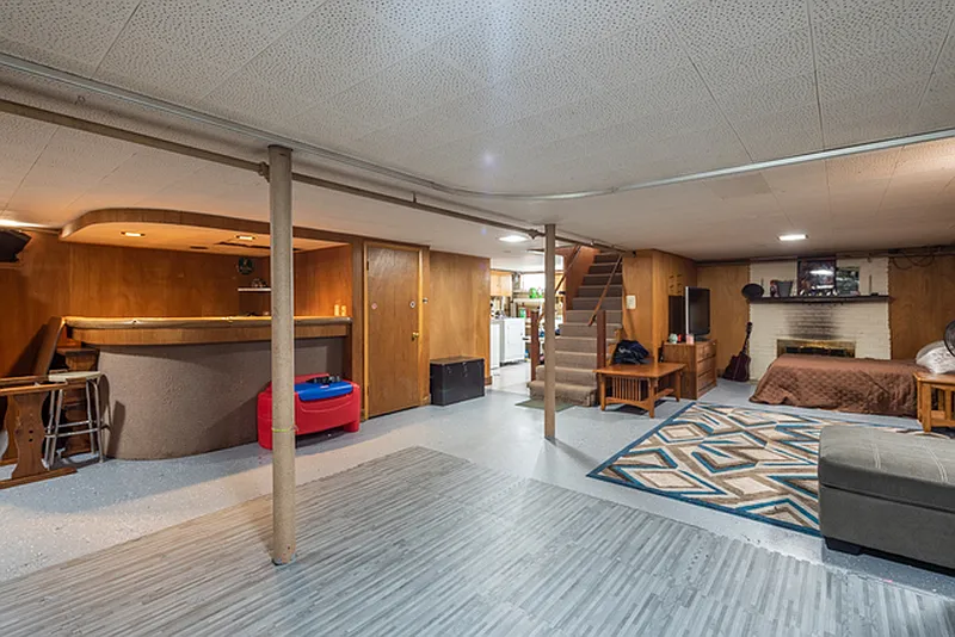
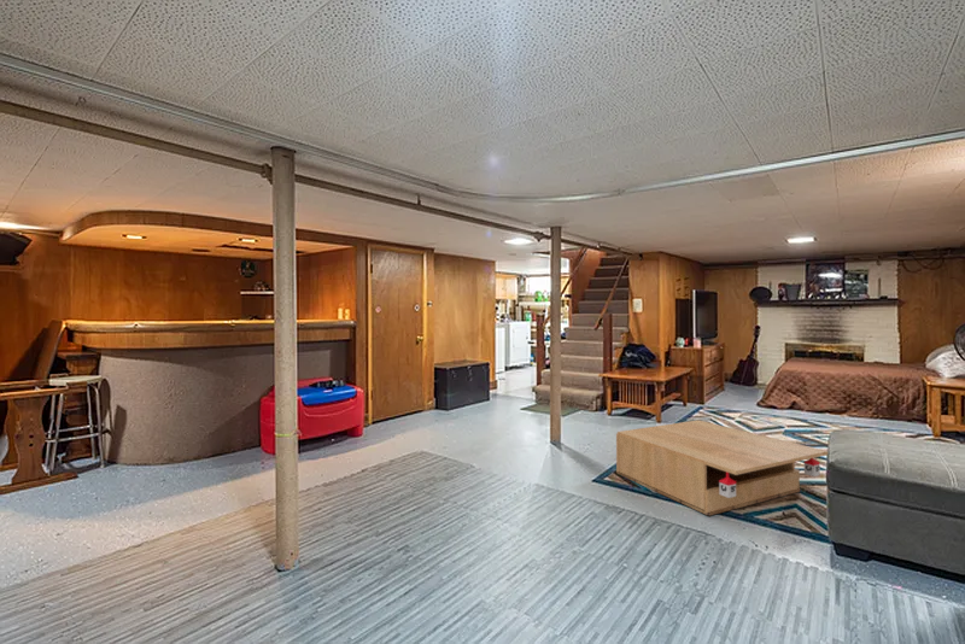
+ coffee table (712, 463)
